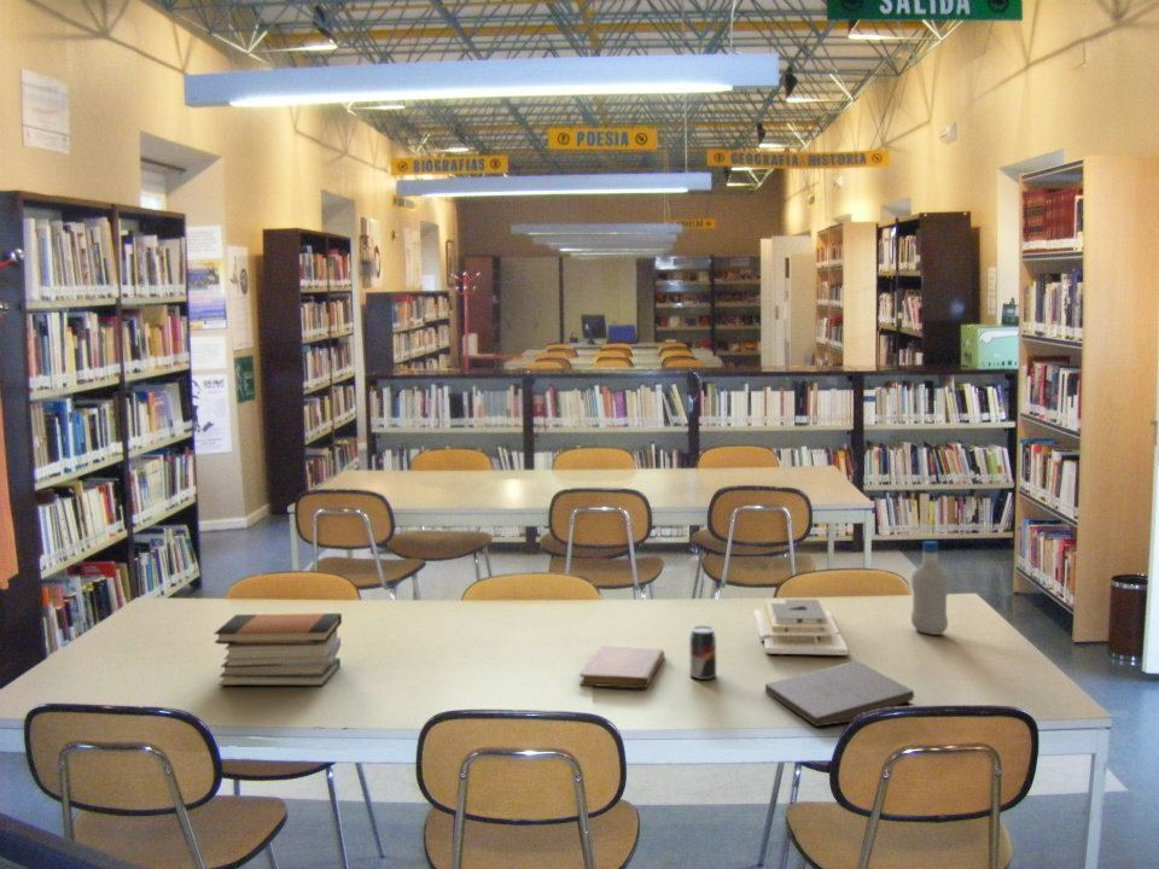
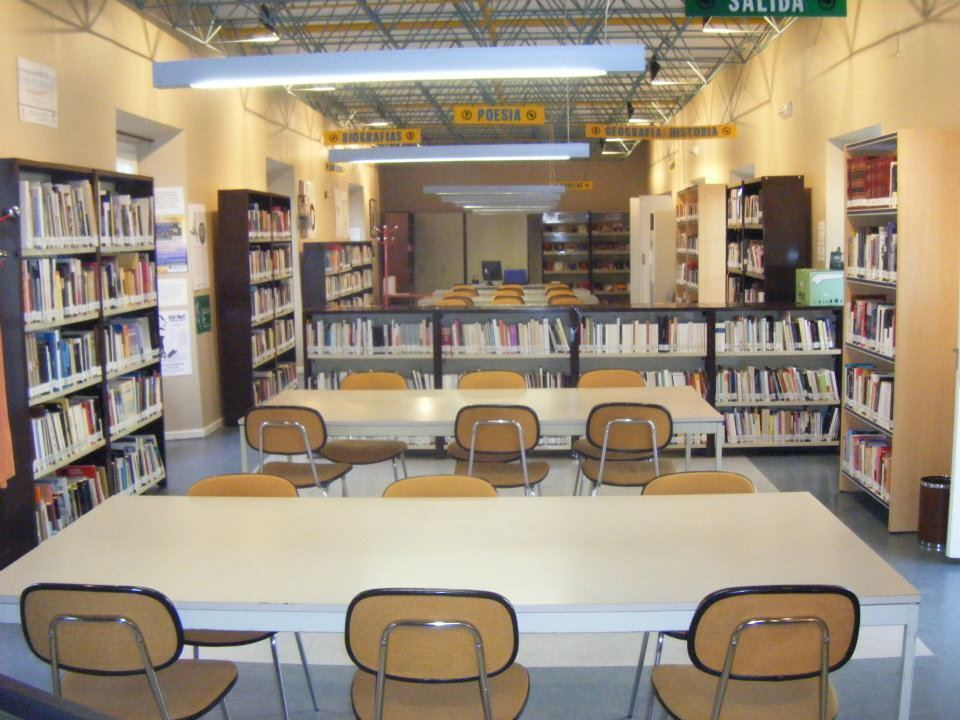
- notebook (623, 666)
- beverage can (703, 652)
- book stack (281, 649)
- architectural model (798, 620)
- bottle (930, 587)
- pizza box (838, 690)
